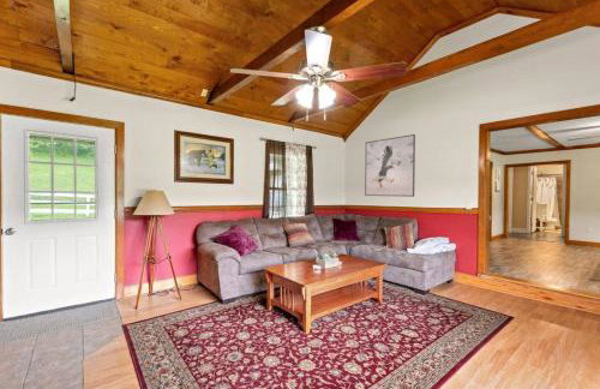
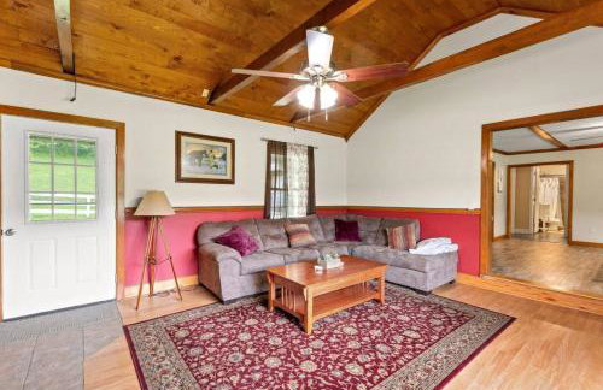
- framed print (388, 167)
